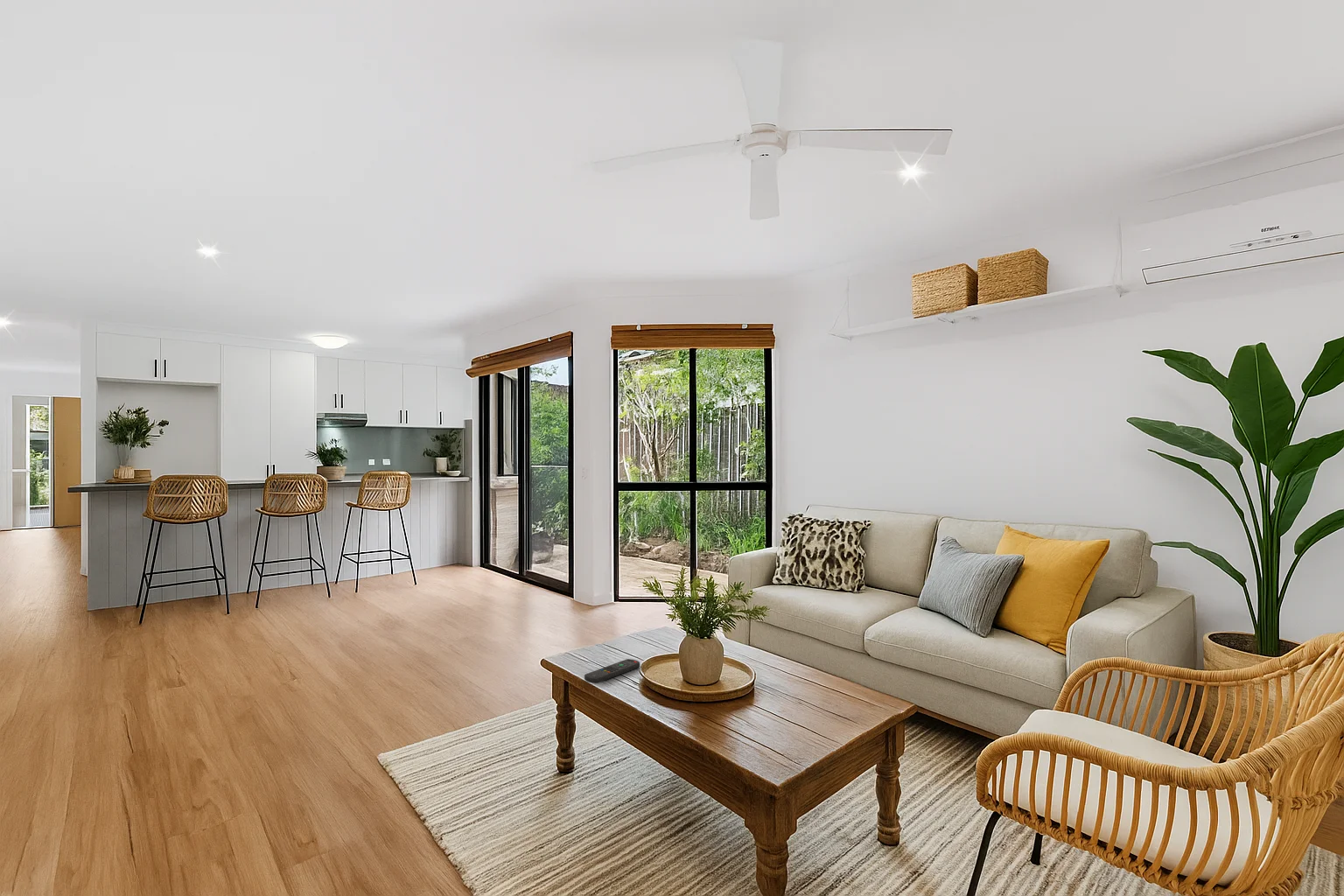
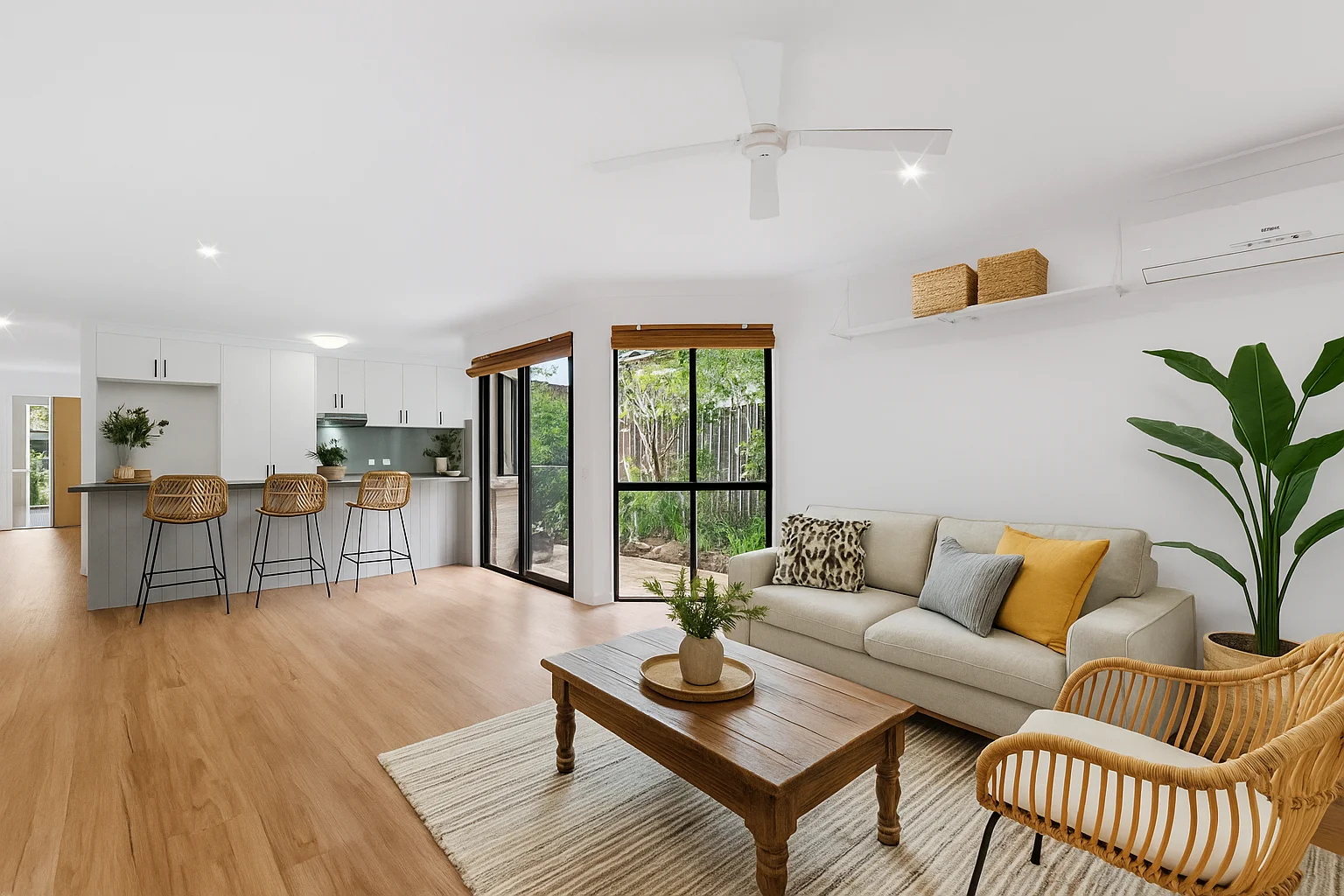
- remote control (612, 670)
